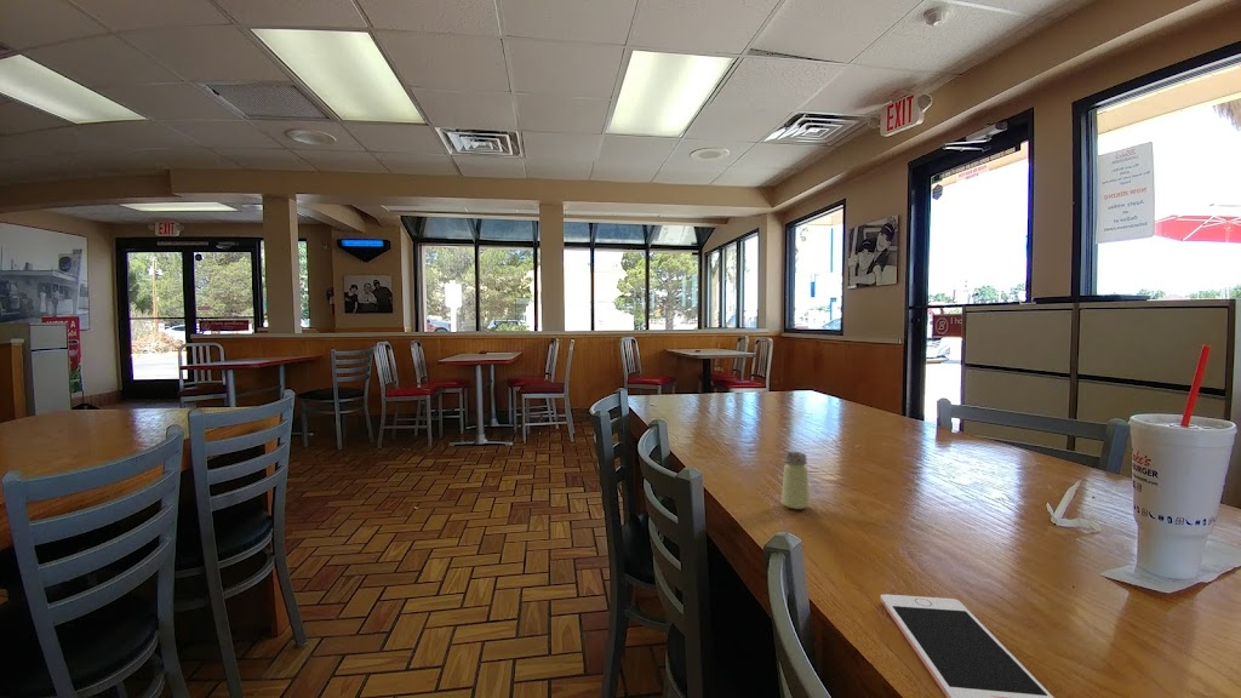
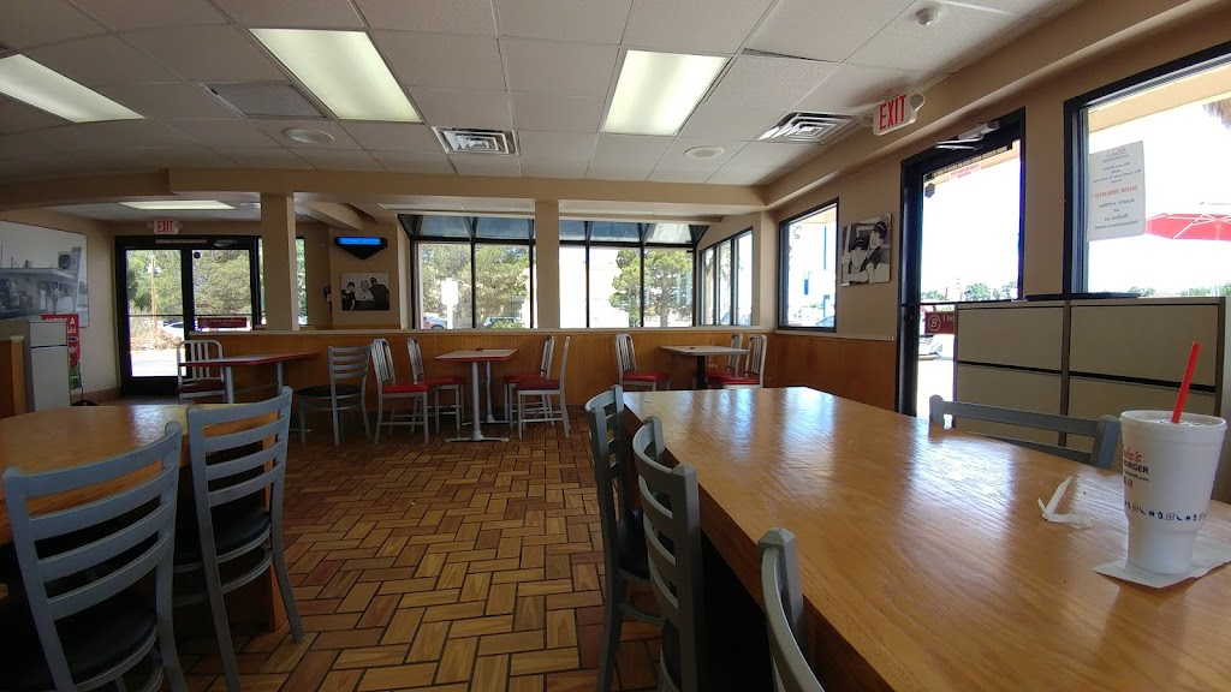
- saltshaker (795, 479)
- cell phone (956, 646)
